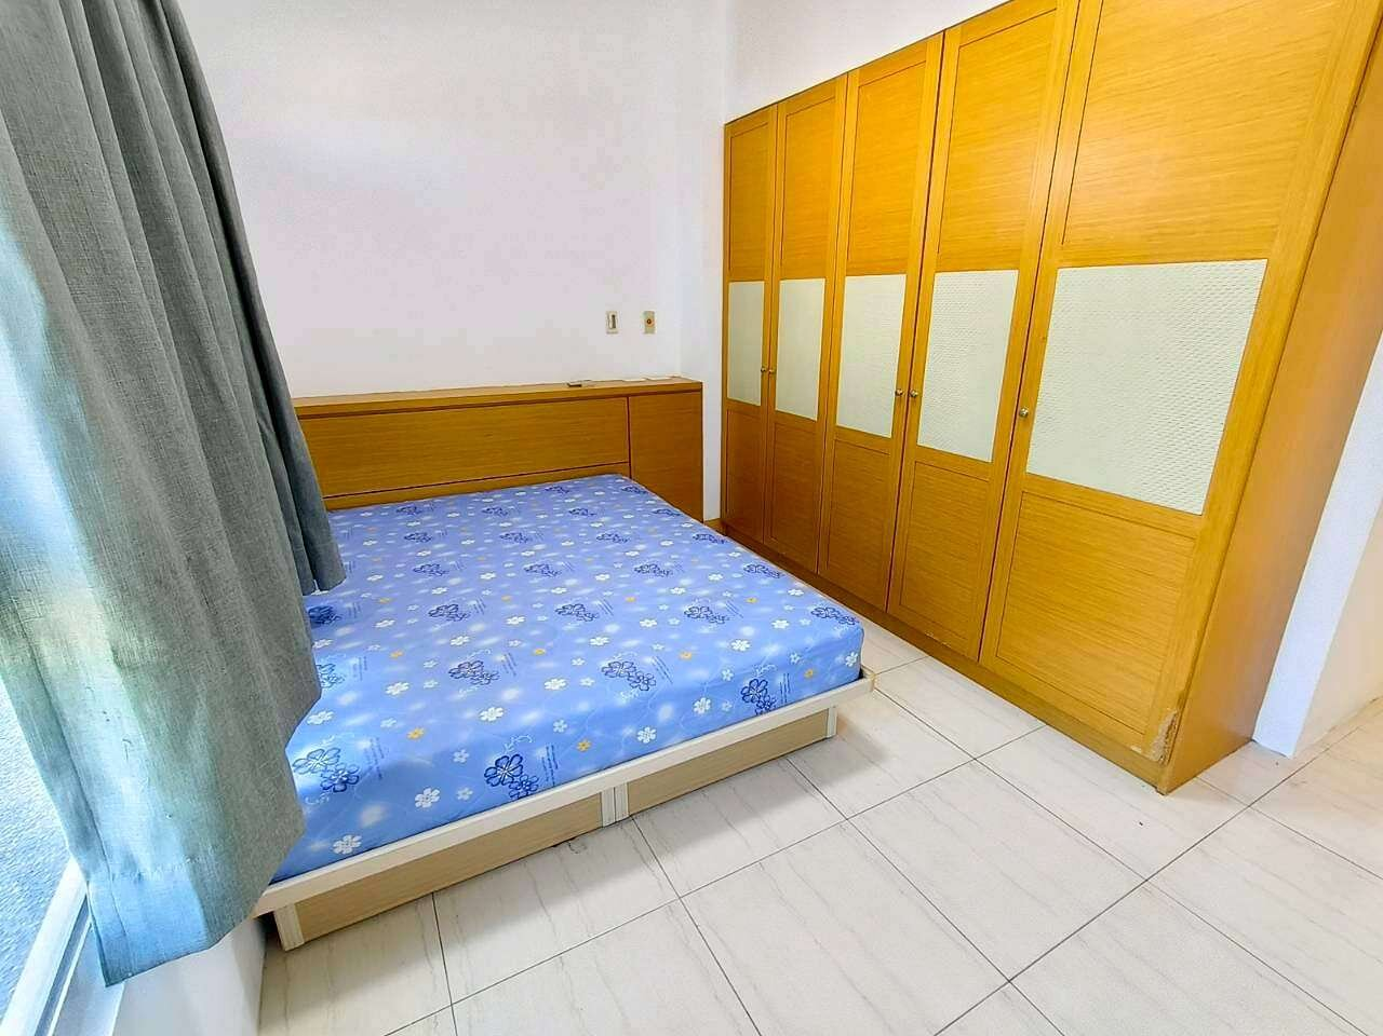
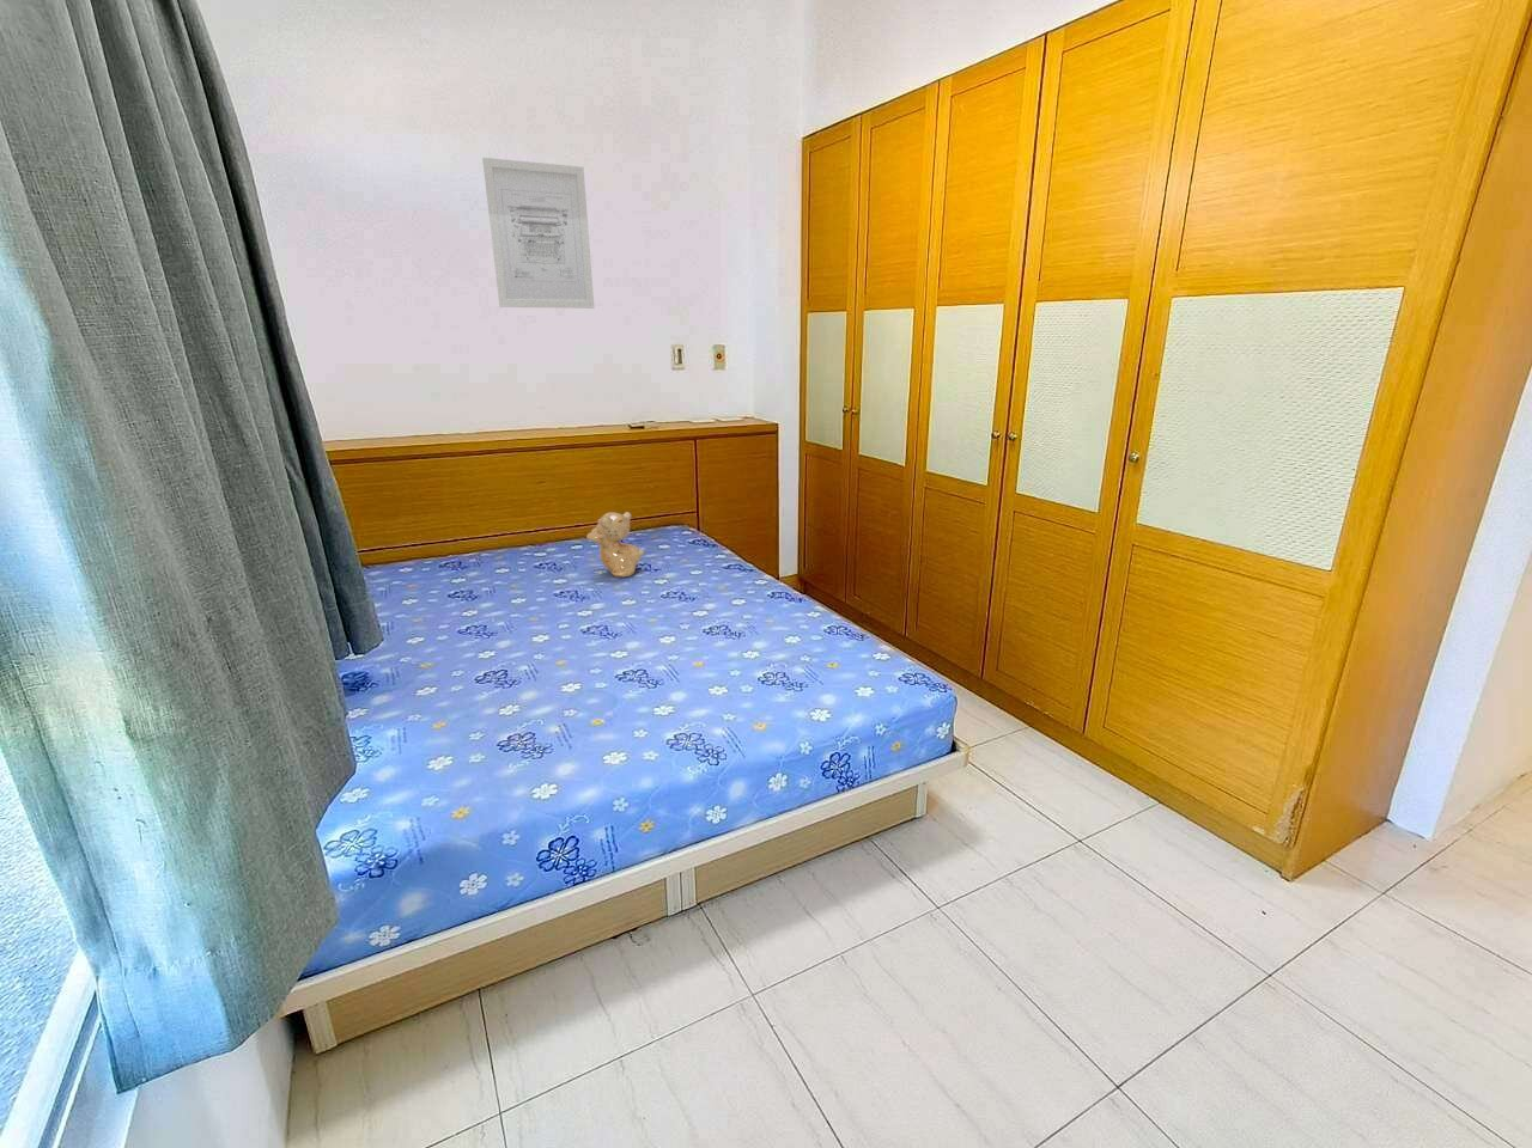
+ teddy bear (615, 541)
+ wall art (540, 236)
